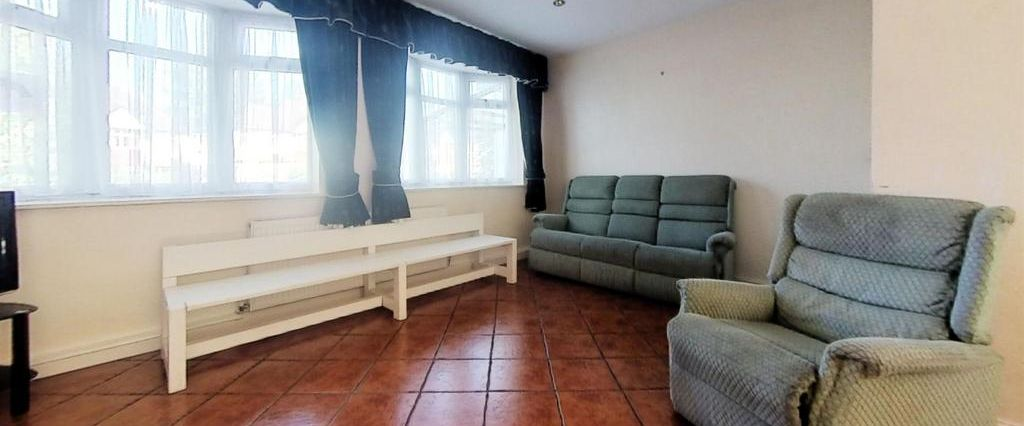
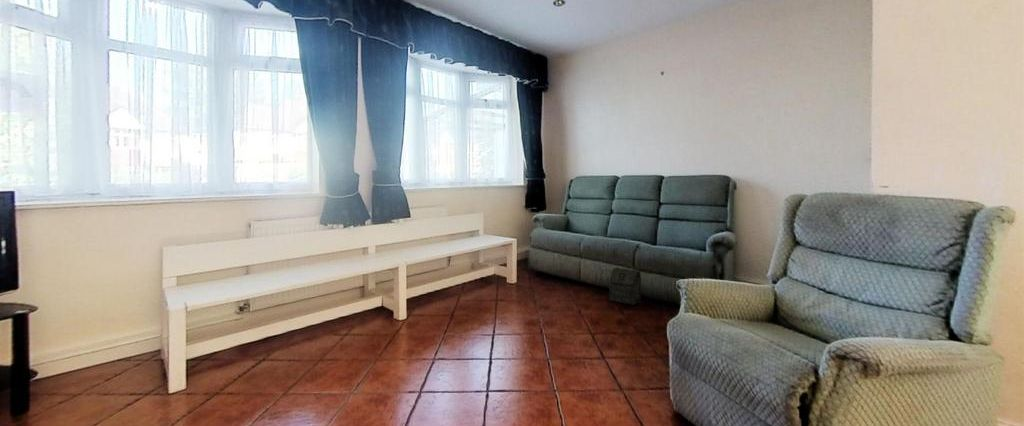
+ bag (625, 285)
